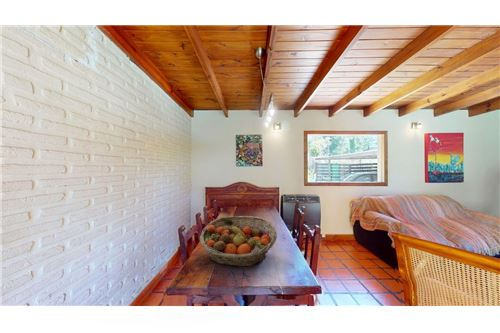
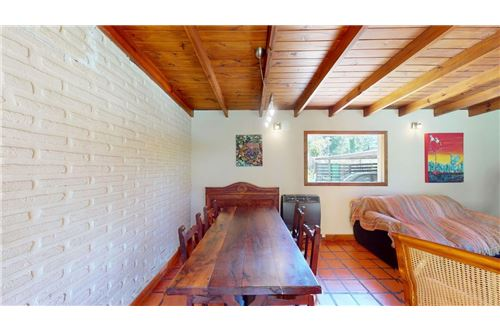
- fruit basket (238, 239)
